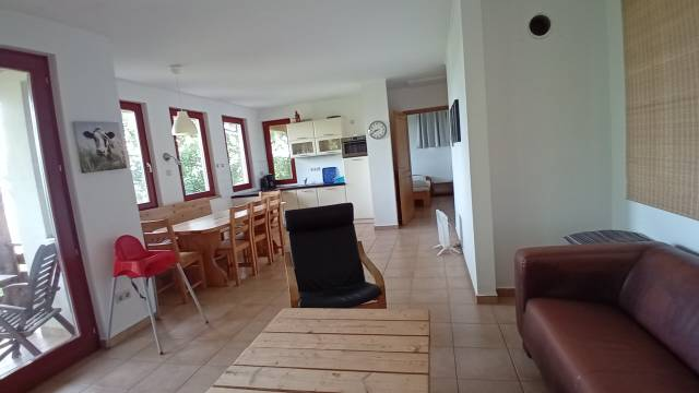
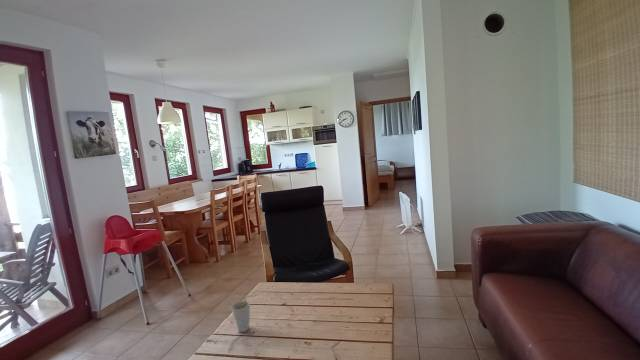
+ cup (244, 313)
